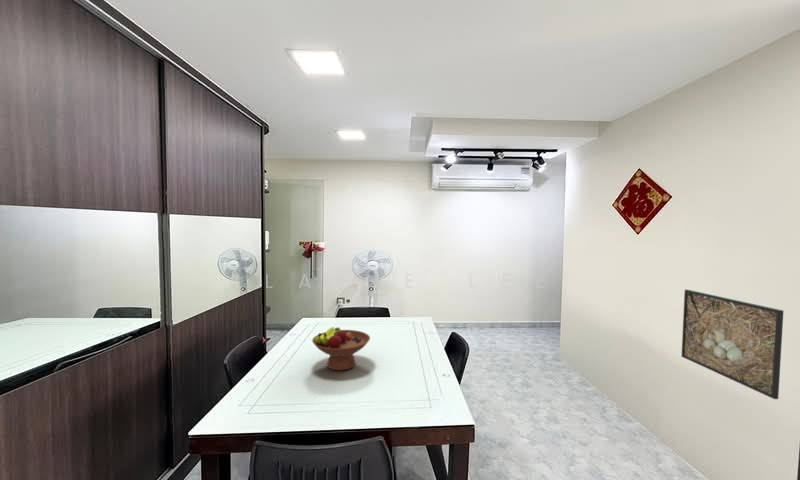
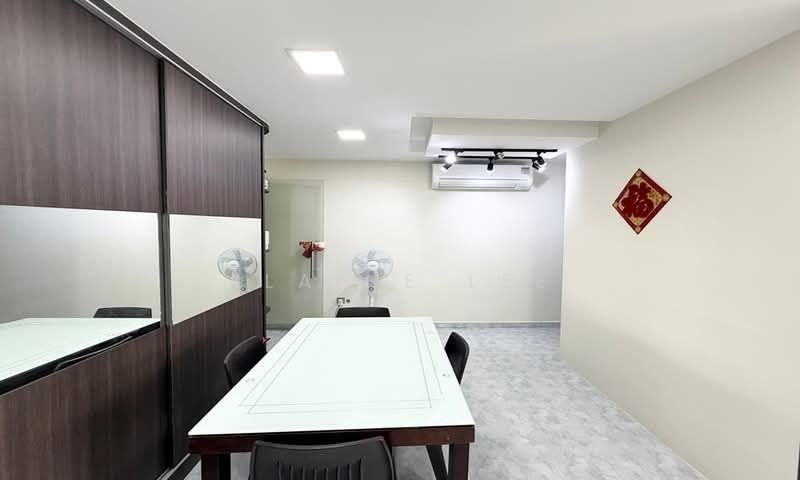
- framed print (725, 336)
- fruit bowl (341, 346)
